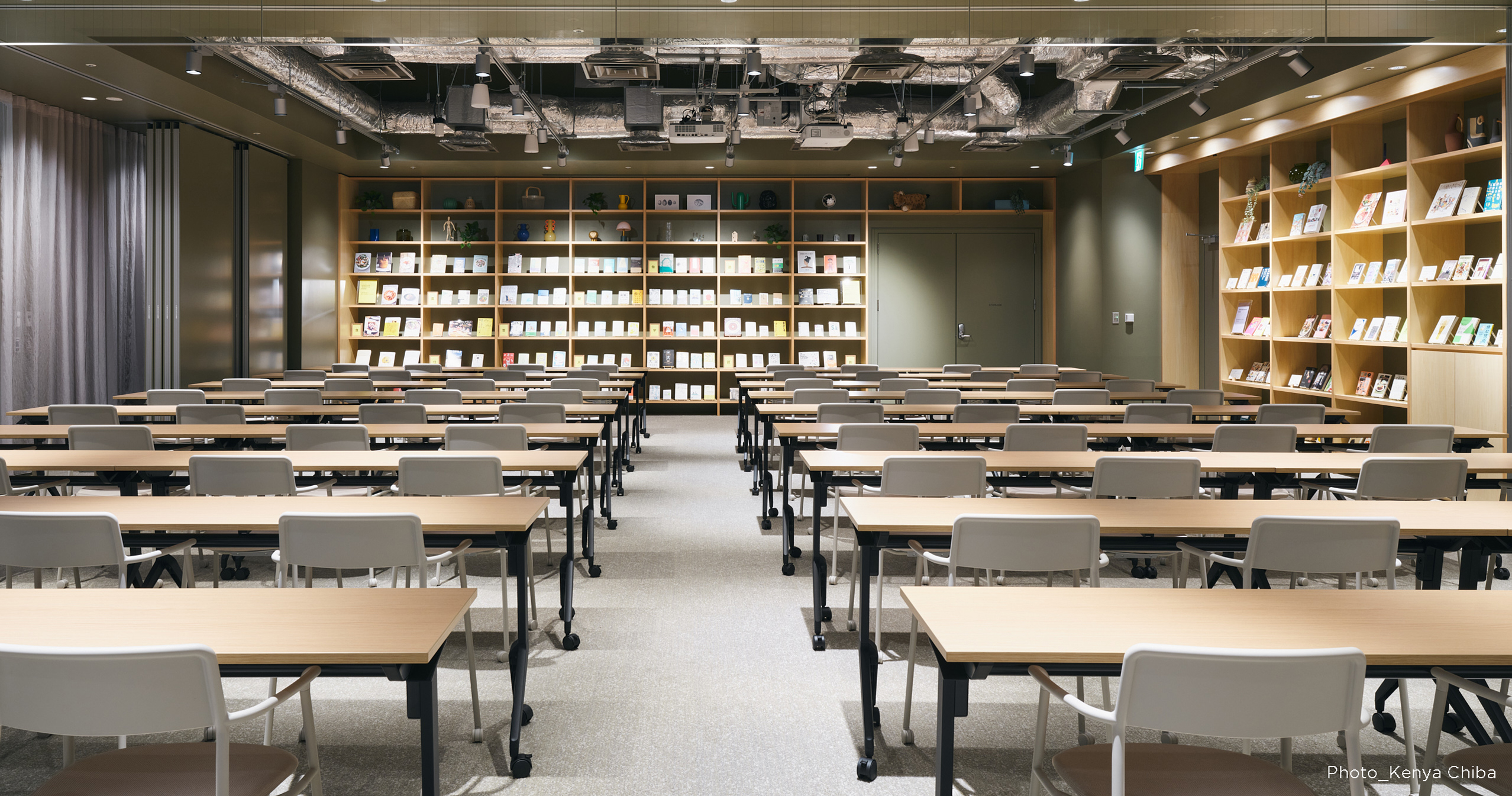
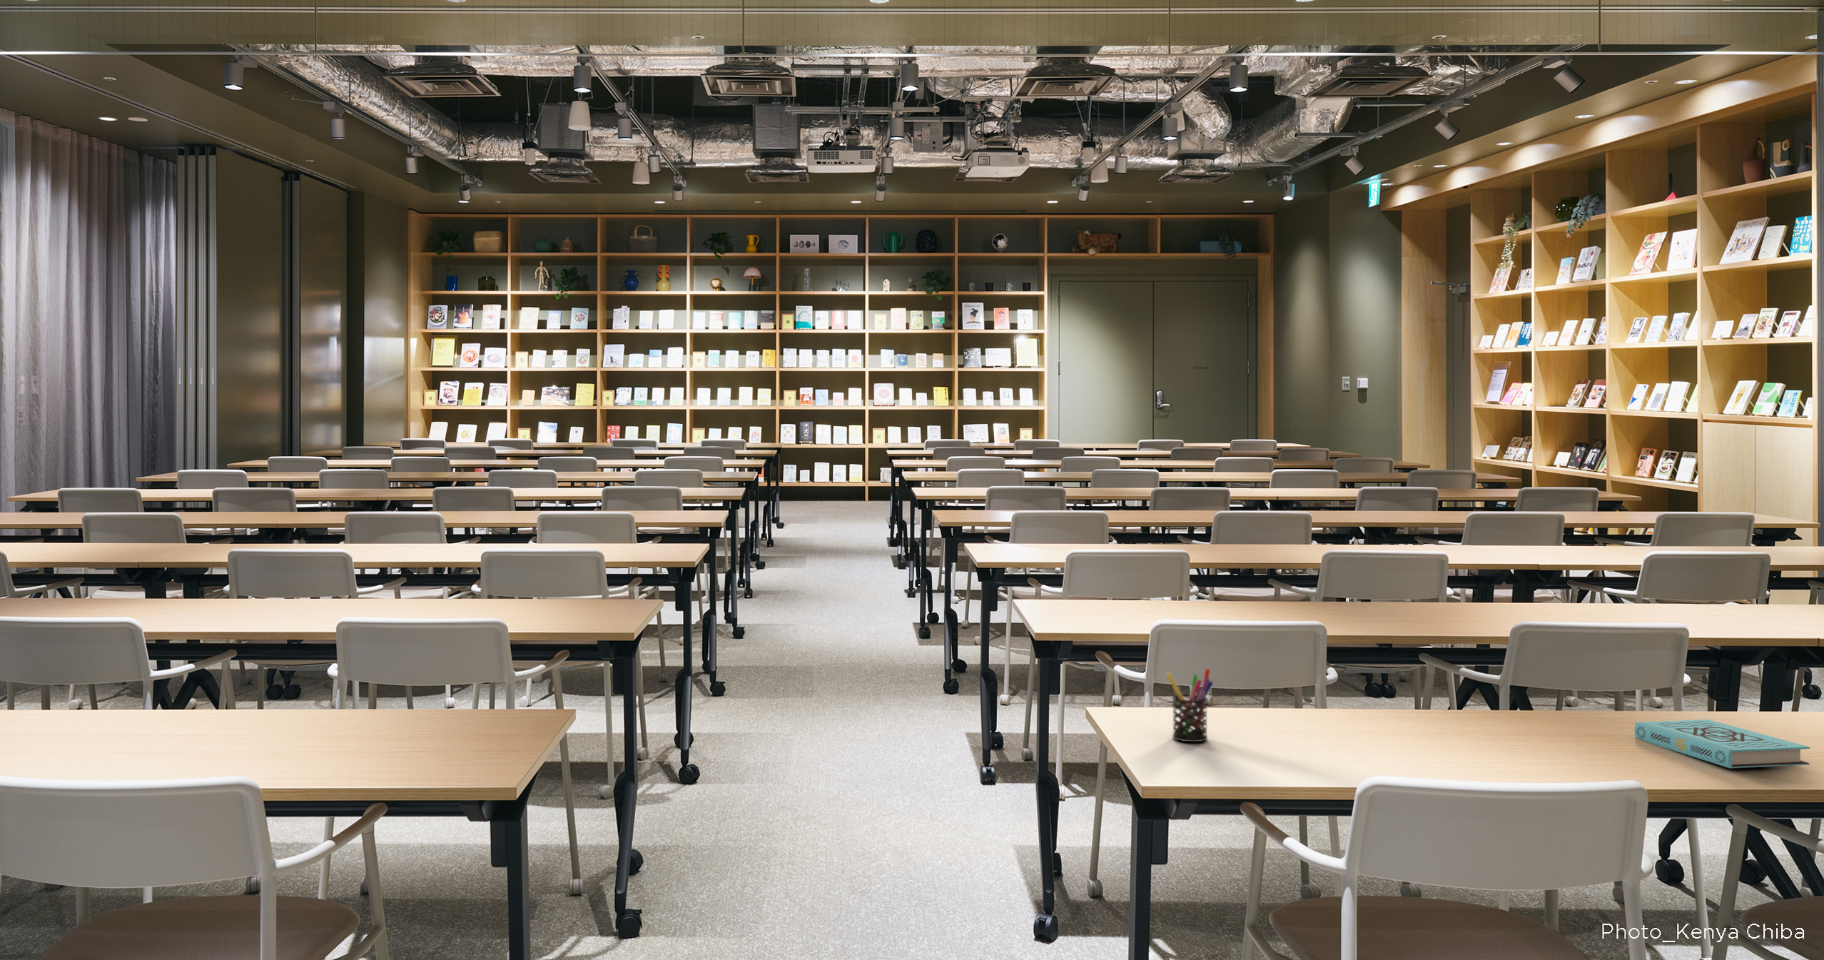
+ book (1718, 742)
+ pen holder (1192, 702)
